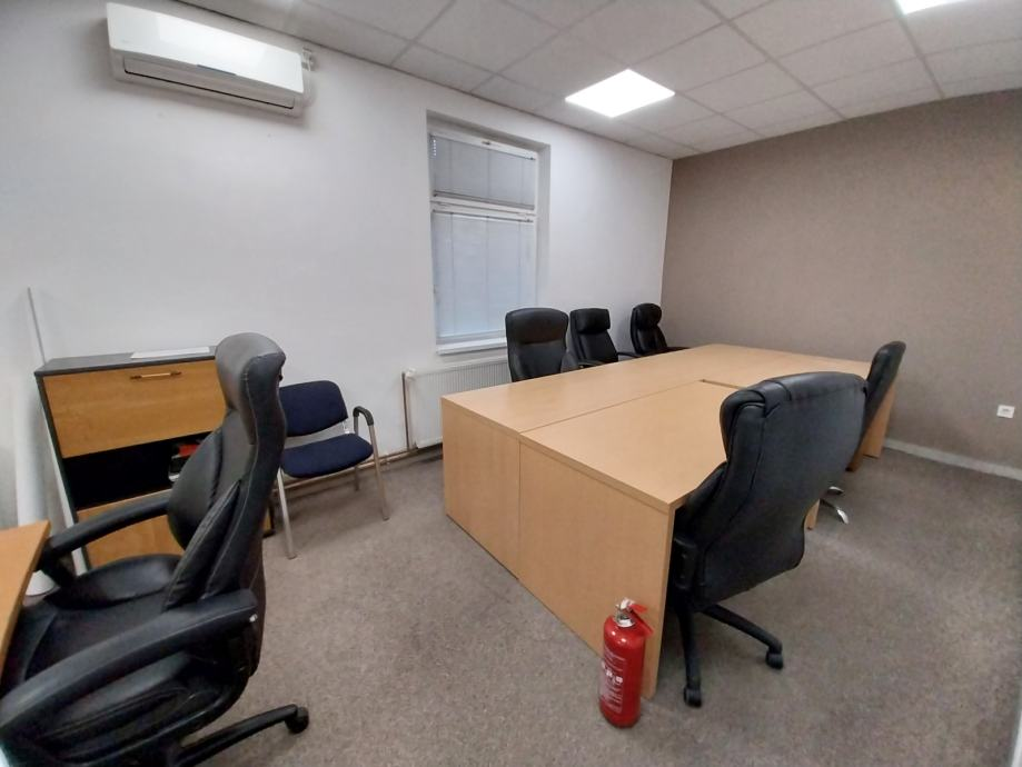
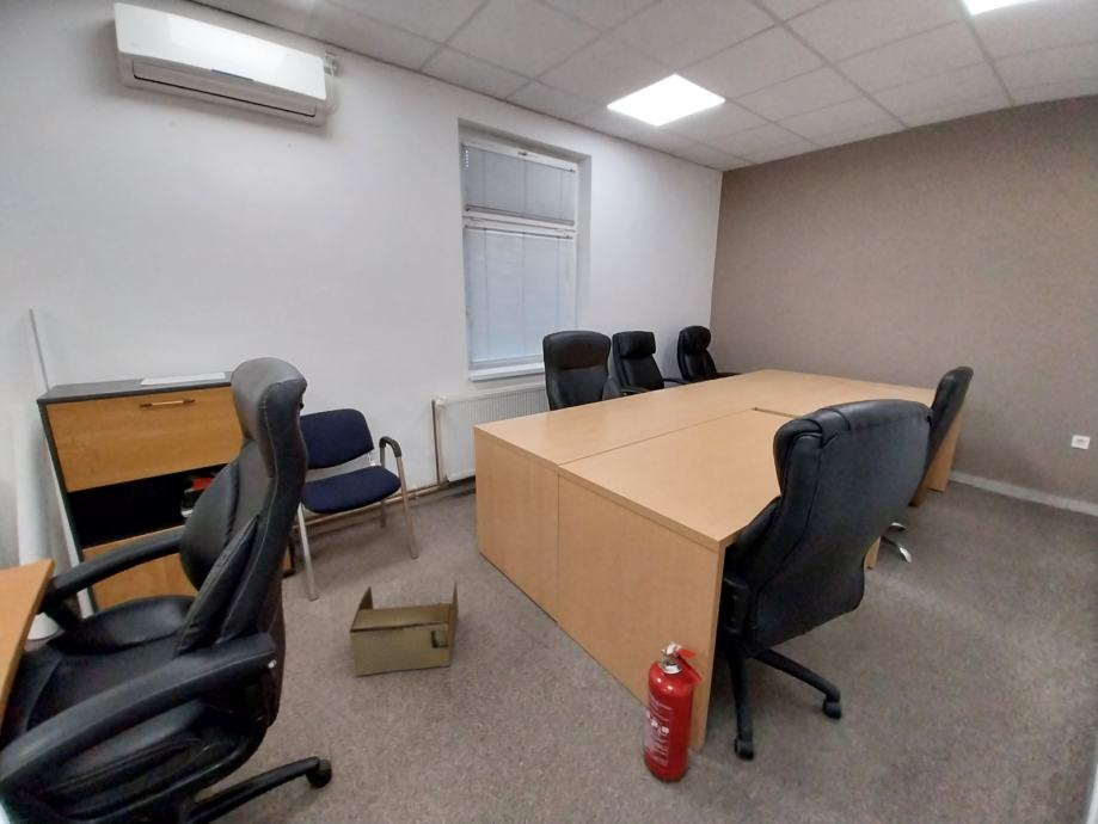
+ cardboard box (407, 623)
